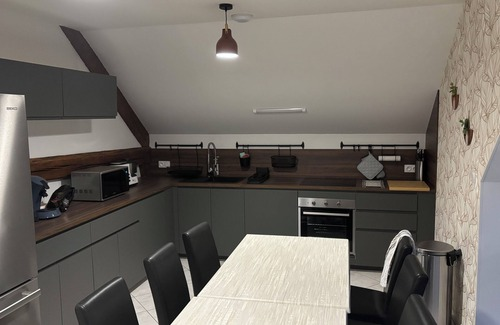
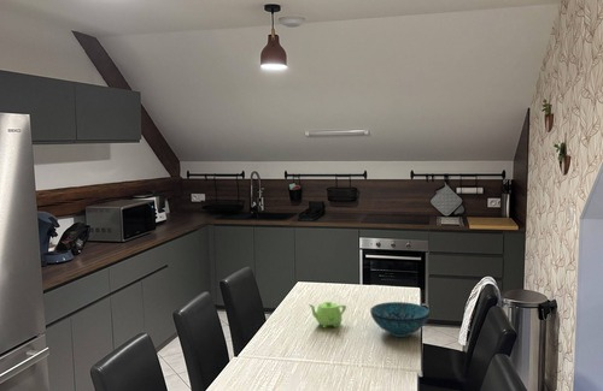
+ teapot (327, 313)
+ decorative bowl (399, 321)
